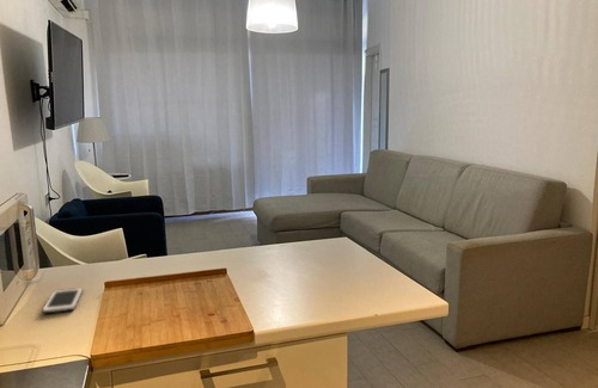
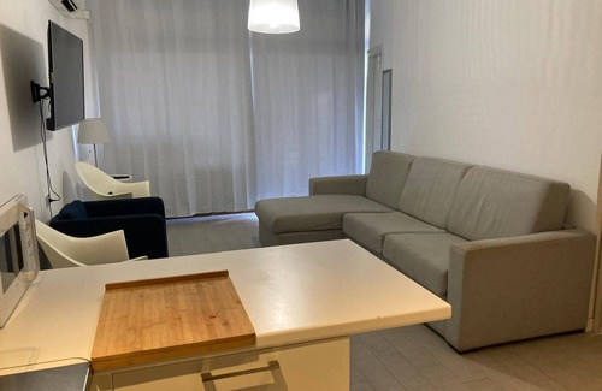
- cell phone (63, 300)
